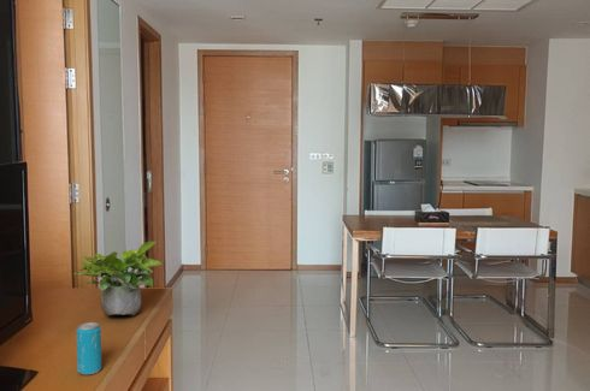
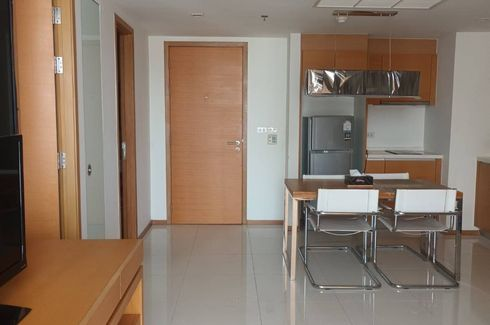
- beverage can (89, 348)
- potted plant (119, 280)
